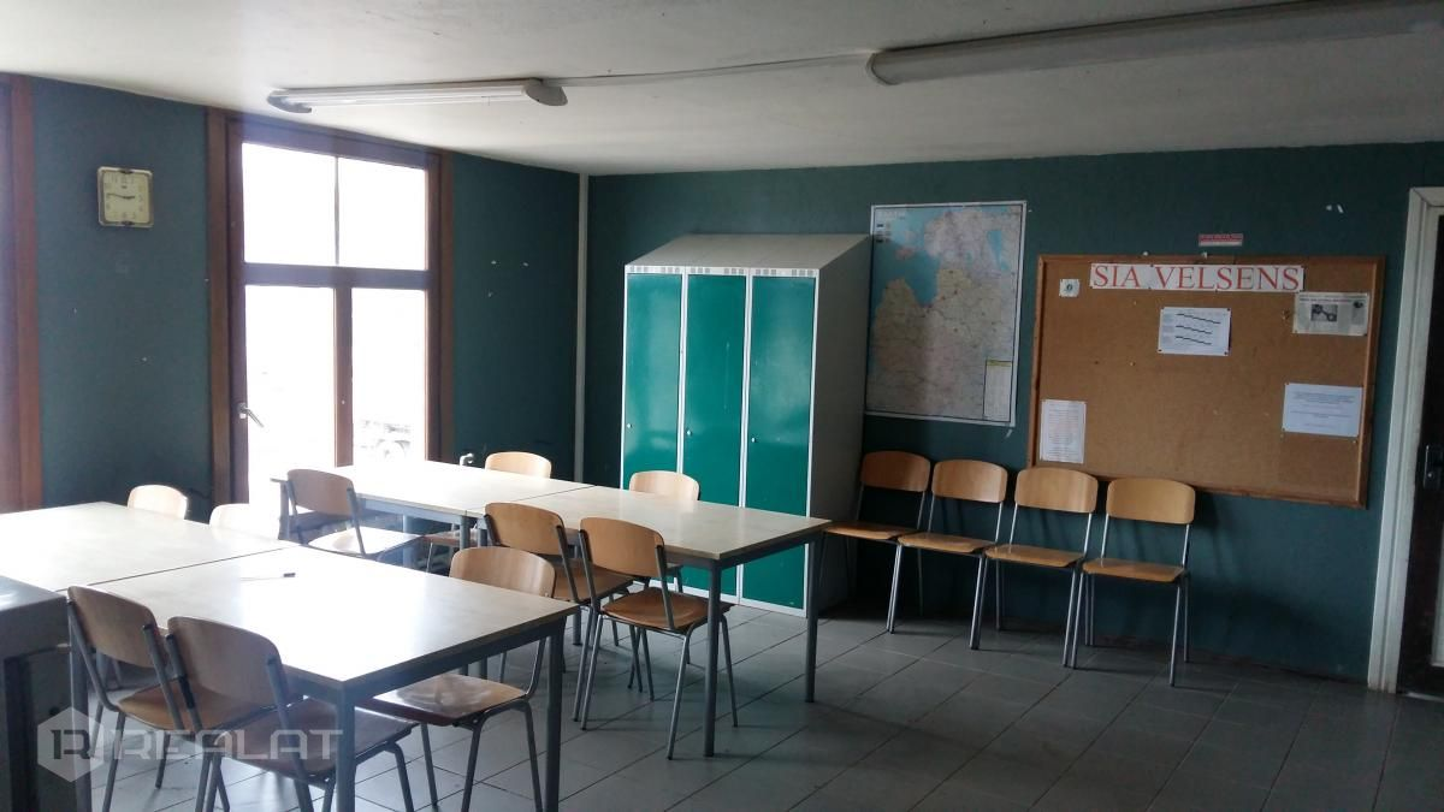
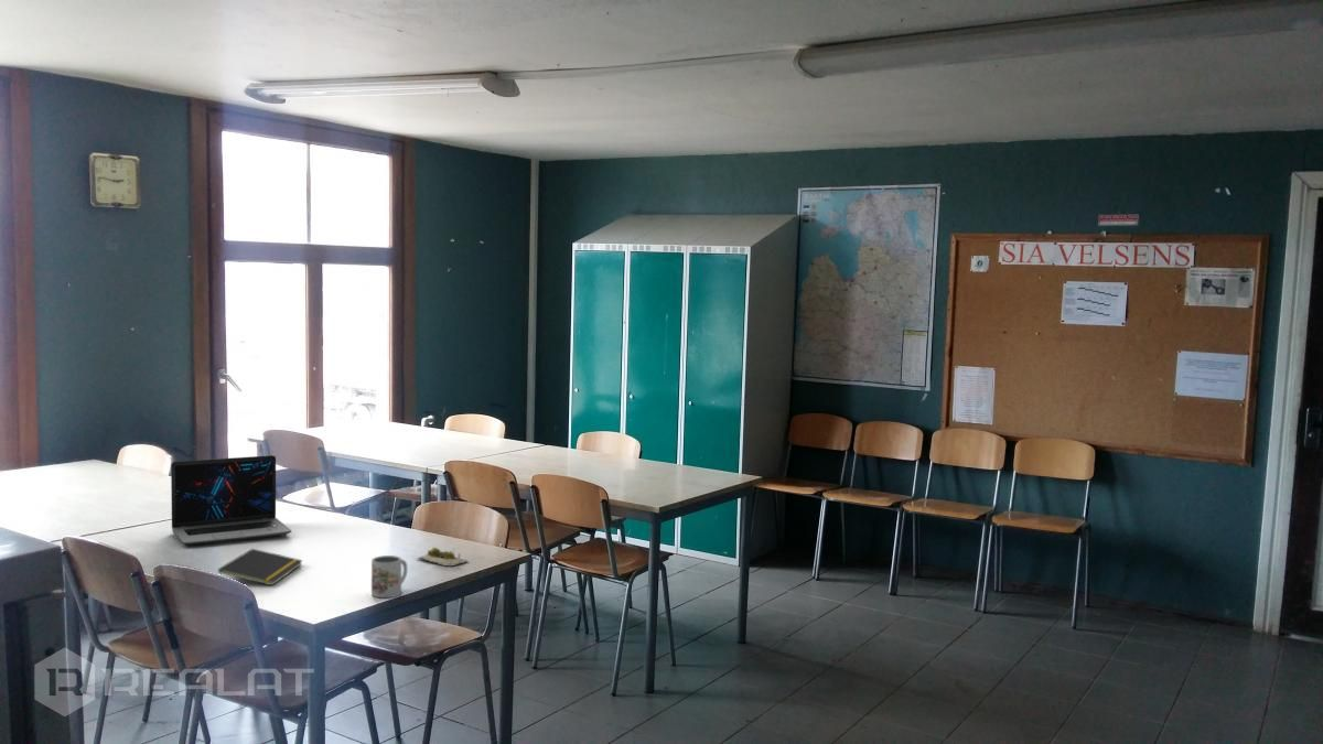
+ succulent plant (442, 554)
+ mug (390, 574)
+ notepad (261, 565)
+ laptop (232, 498)
